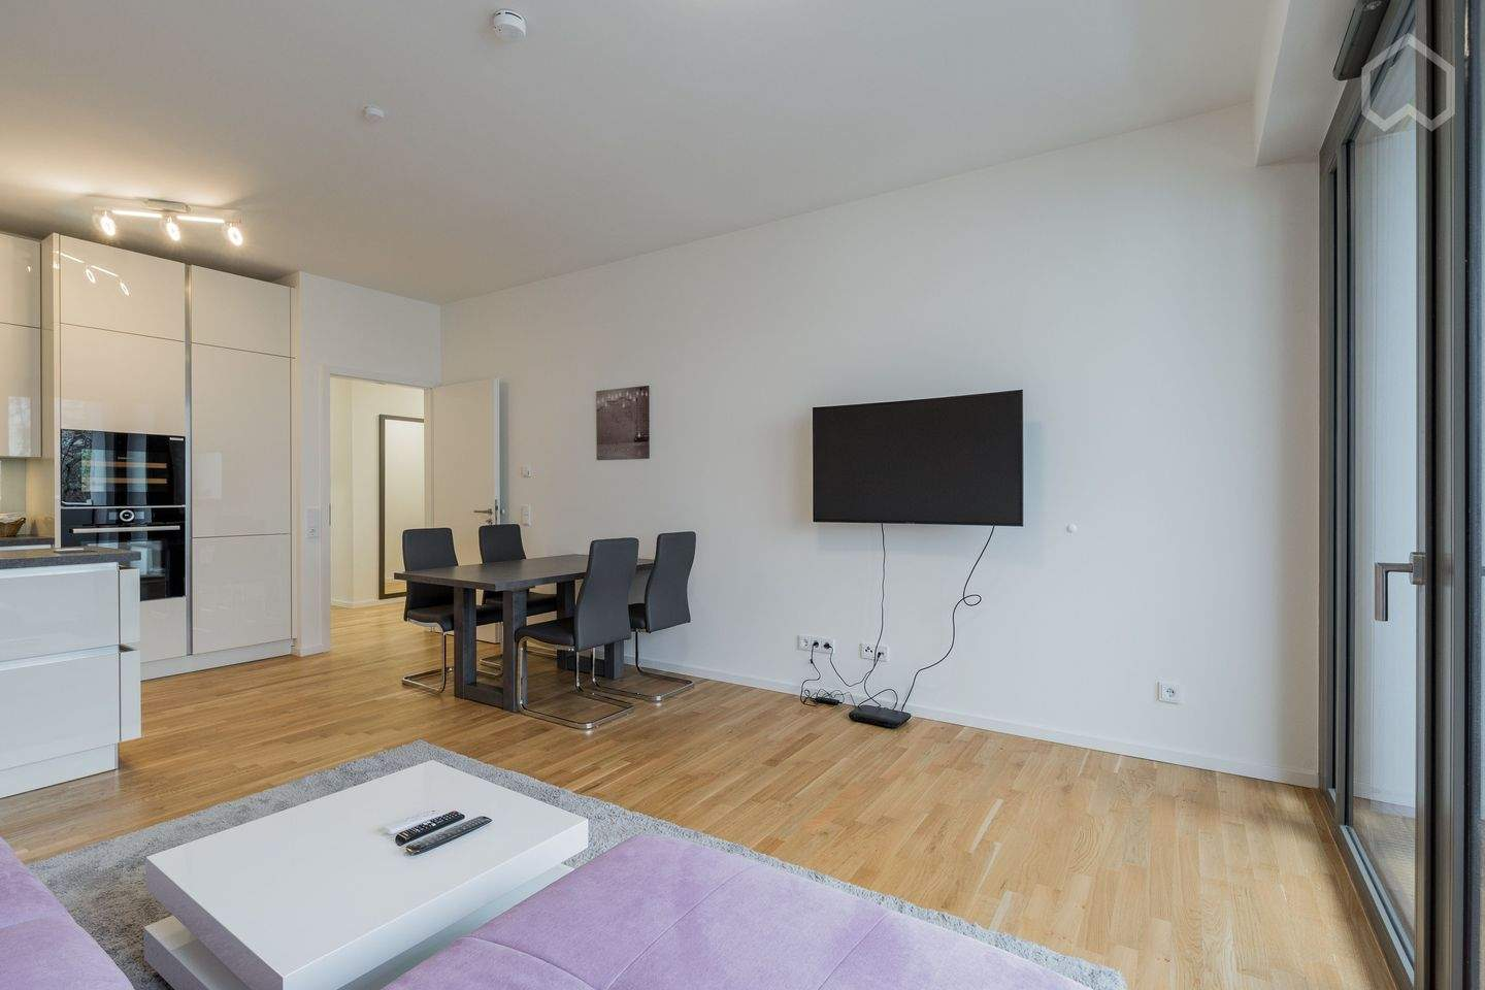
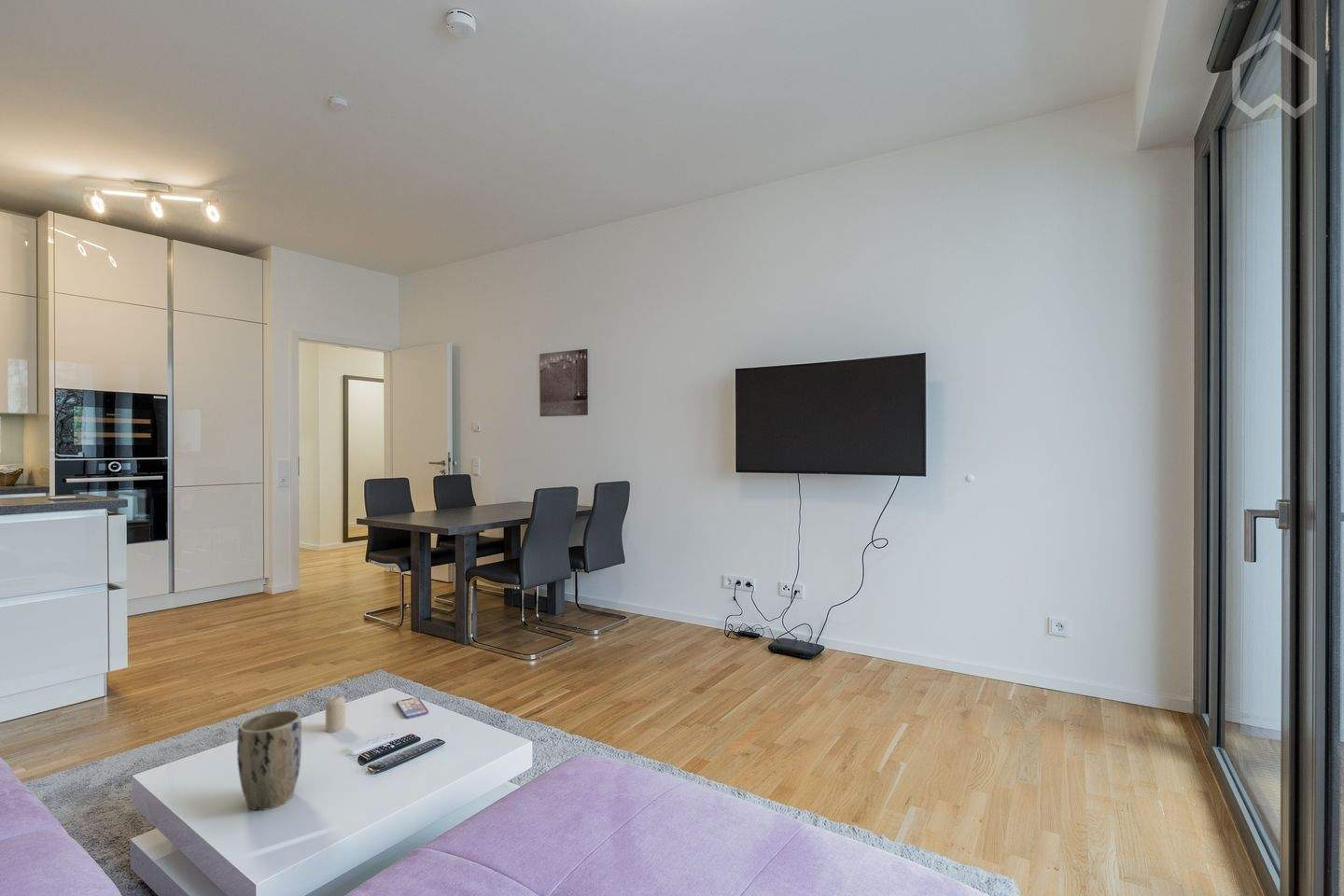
+ smartphone (412, 707)
+ plant pot (270, 760)
+ candle (335, 712)
